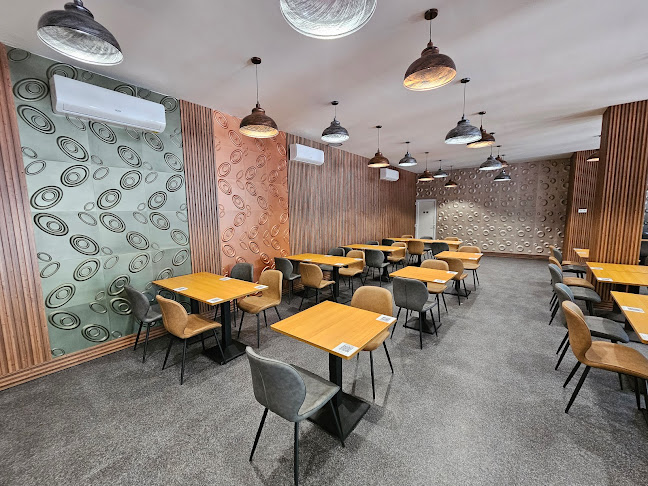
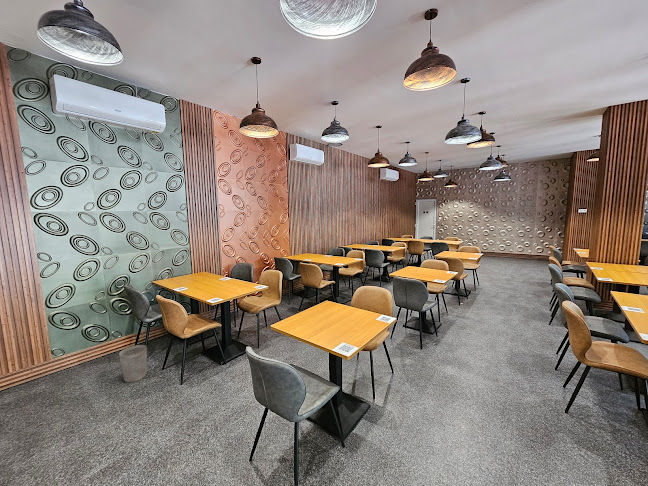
+ wastebasket (134, 363)
